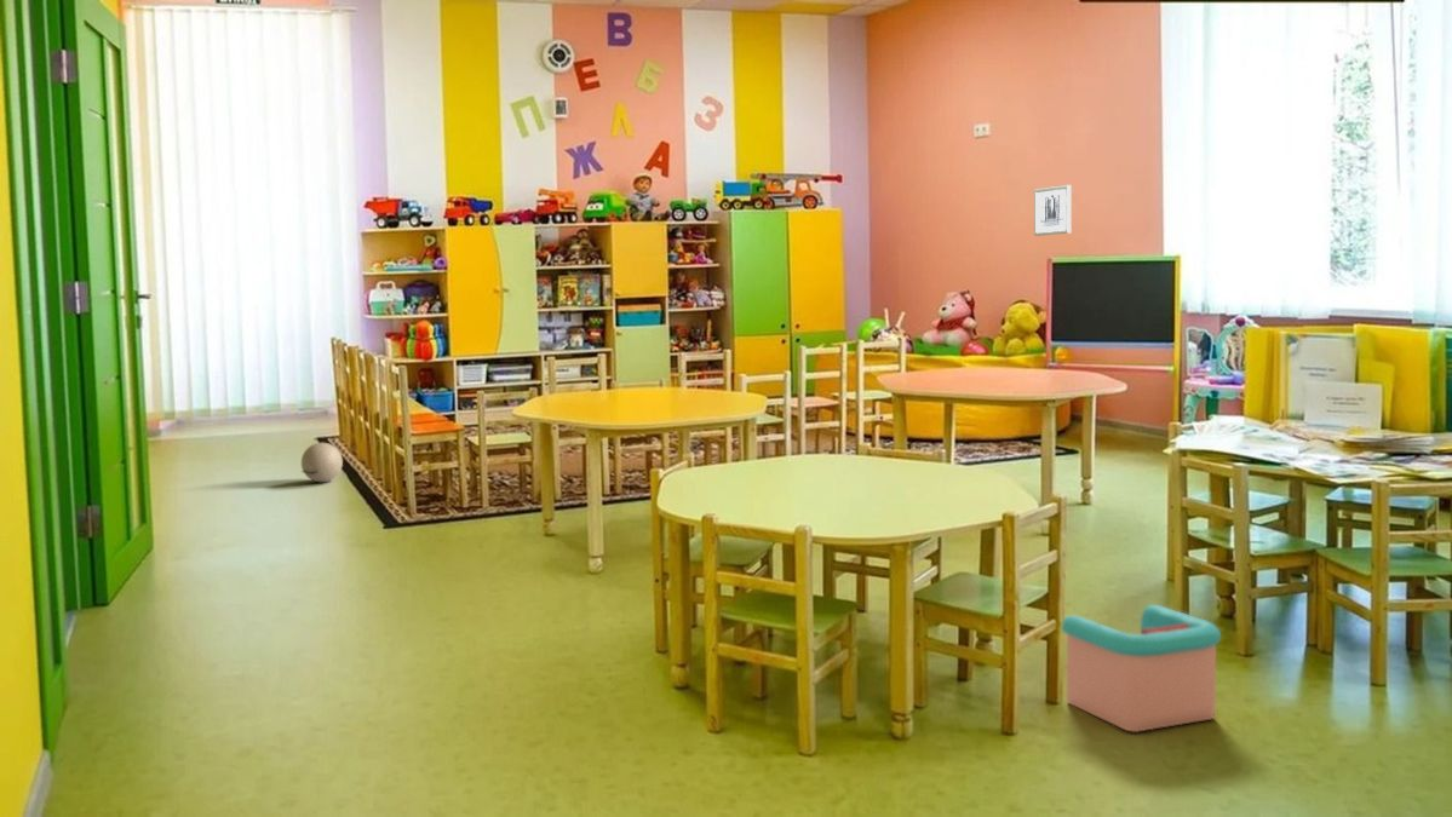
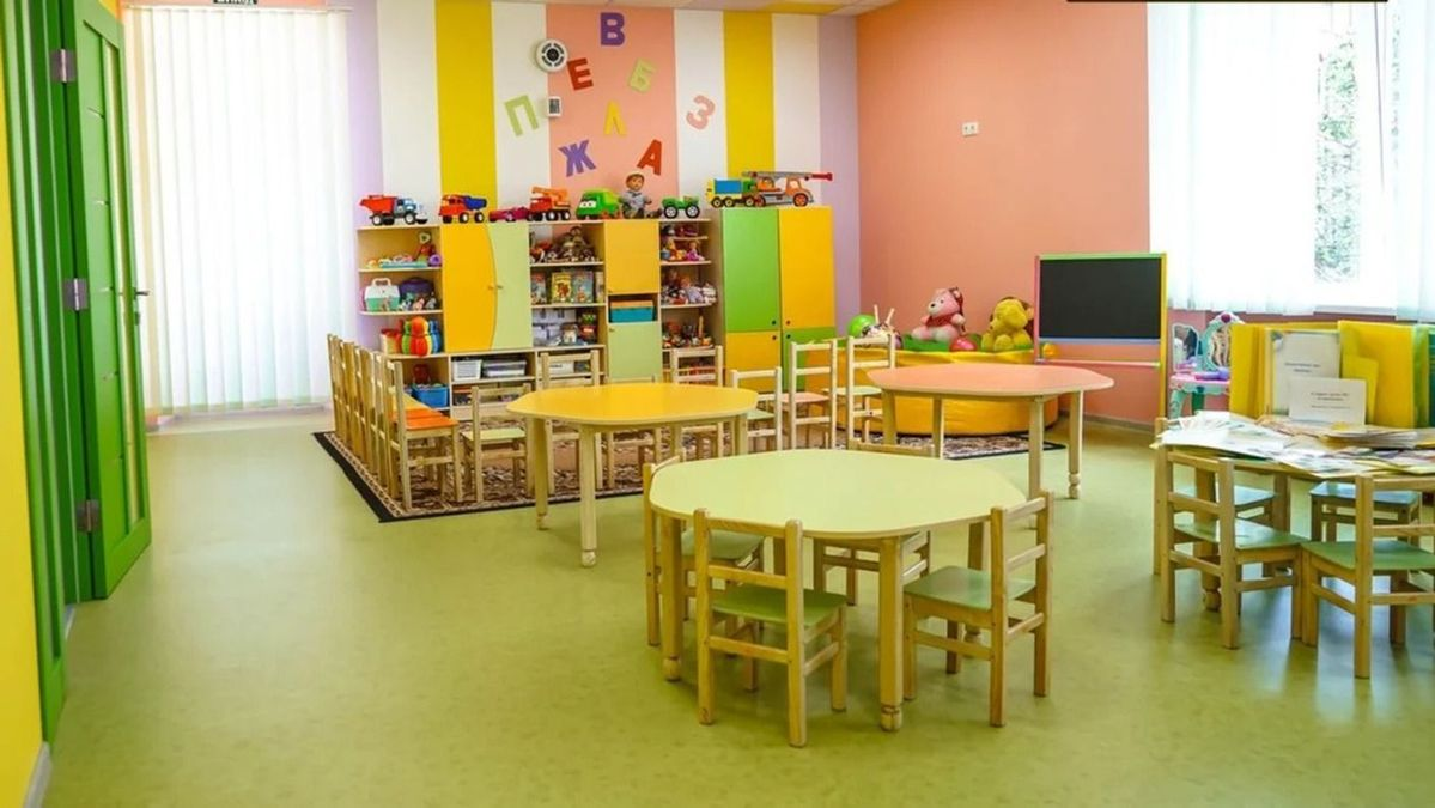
- ball (321, 461)
- wall art (1052, 211)
- toy box (1144, 666)
